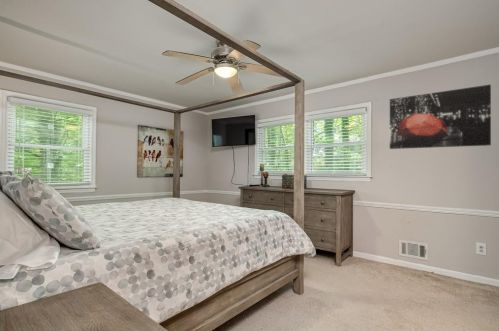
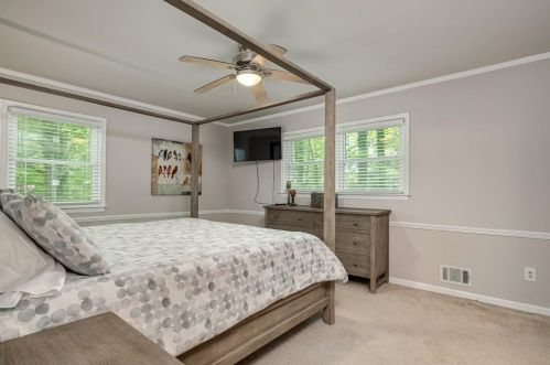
- wall art (435, 120)
